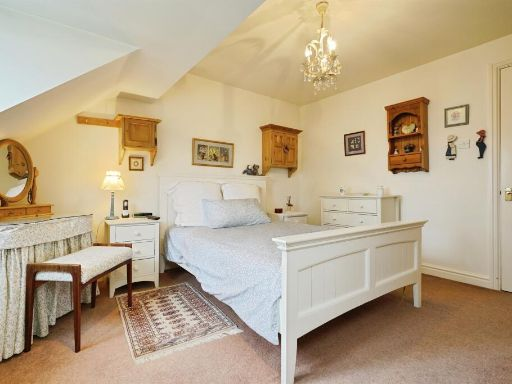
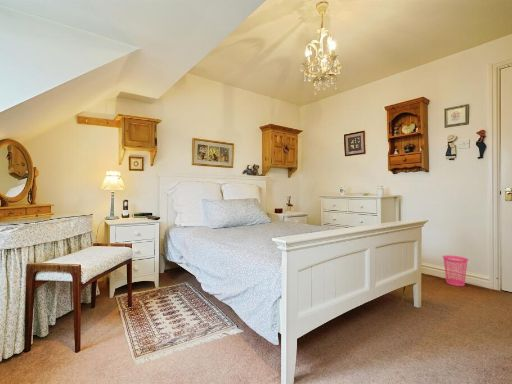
+ waste basket (454, 271)
